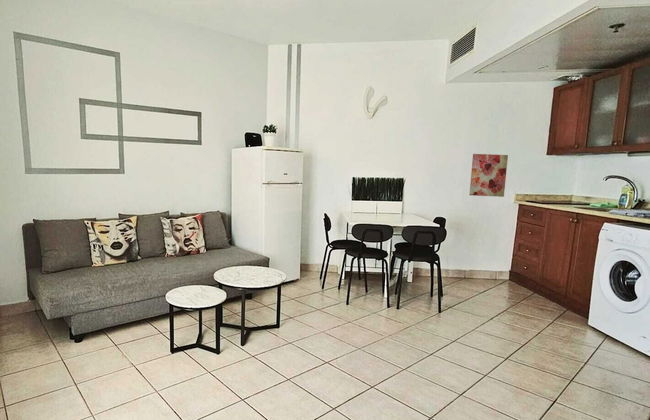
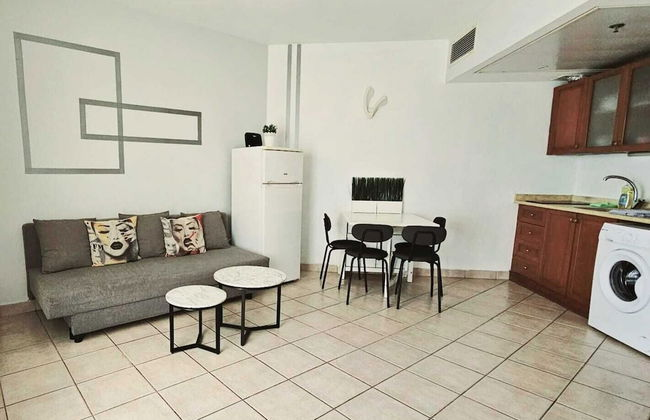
- wall art (488, 175)
